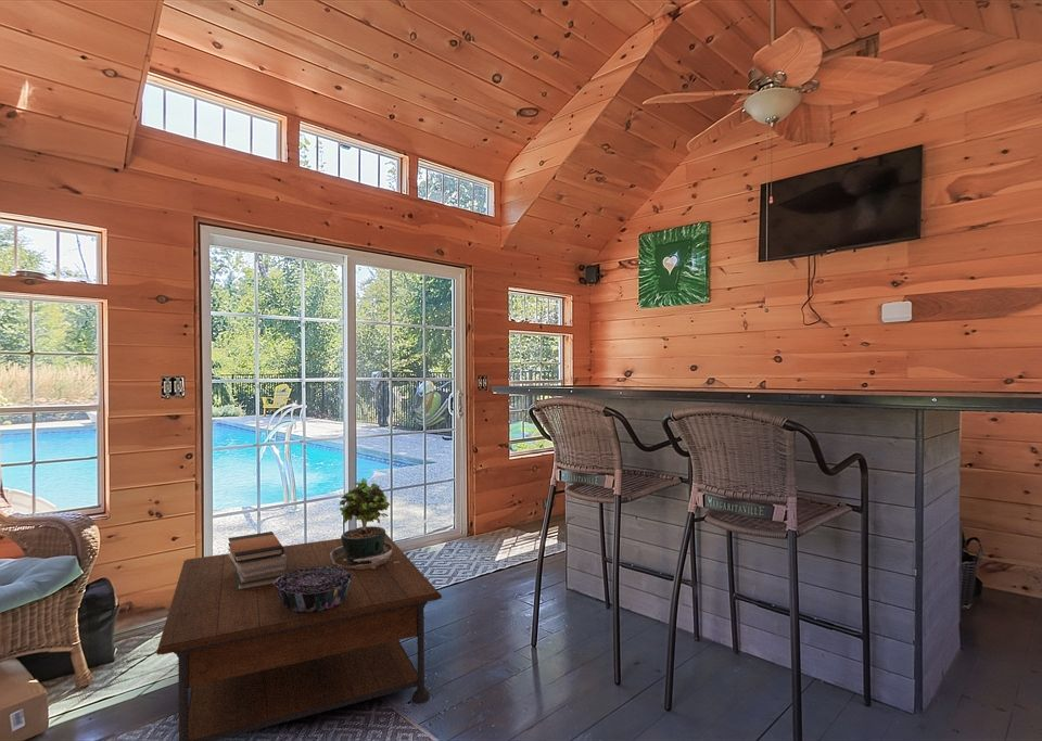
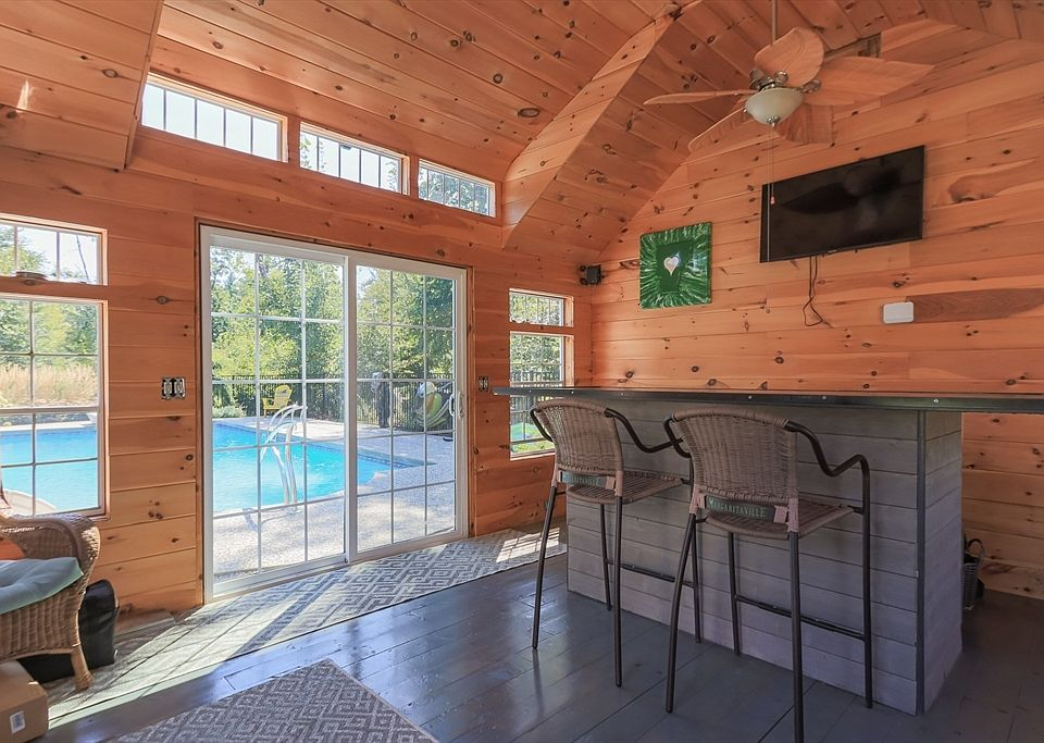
- book stack (256, 559)
- coffee table (302, 624)
- decorative bowl (315, 588)
- potted plant (369, 519)
